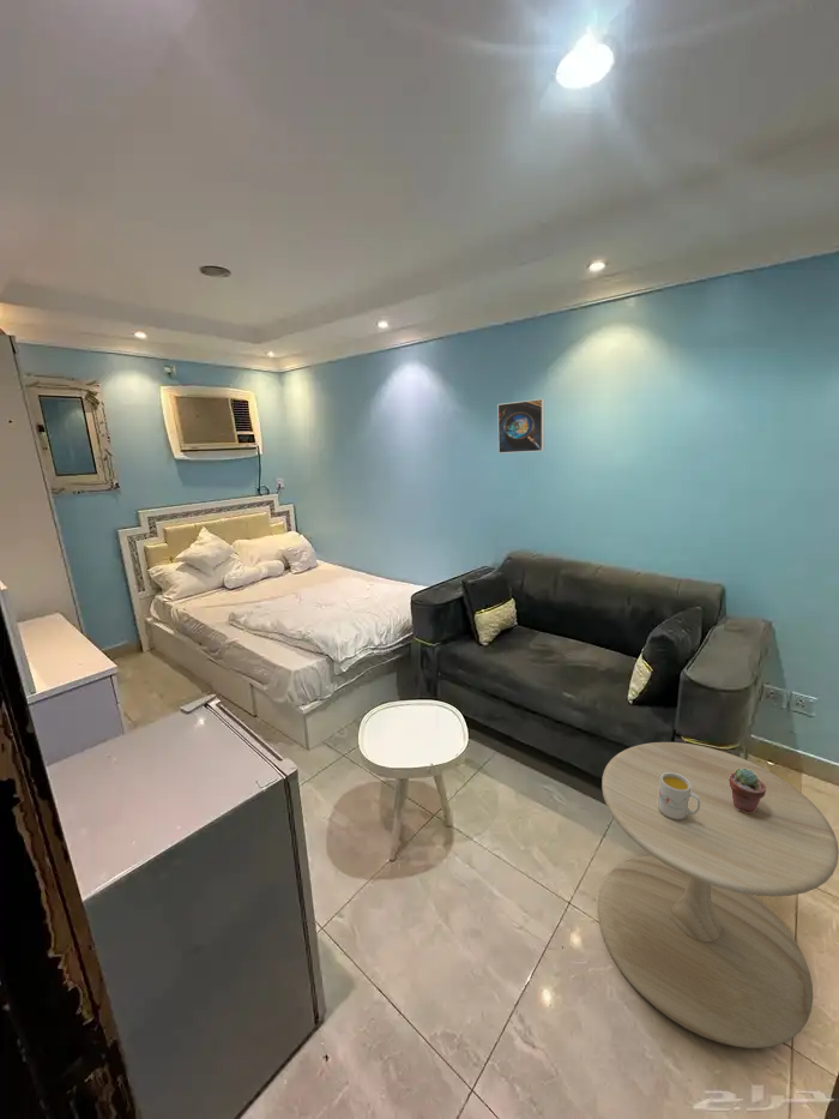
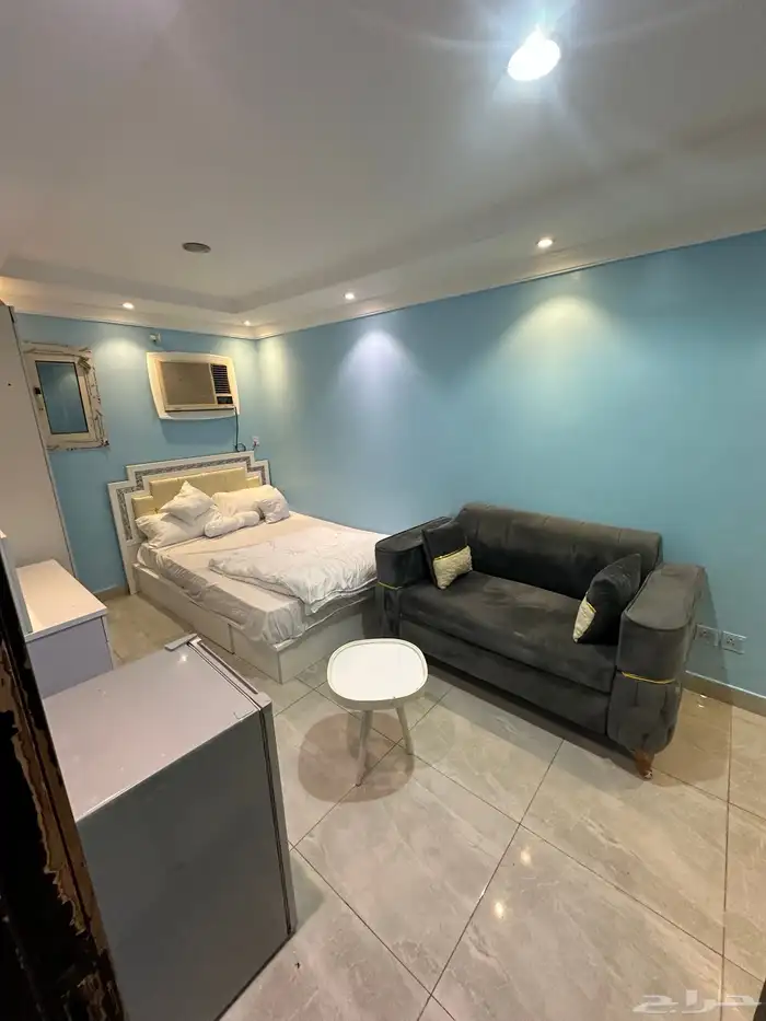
- mug (678, 794)
- potted succulent (747, 783)
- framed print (520, 427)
- side table (700, 871)
